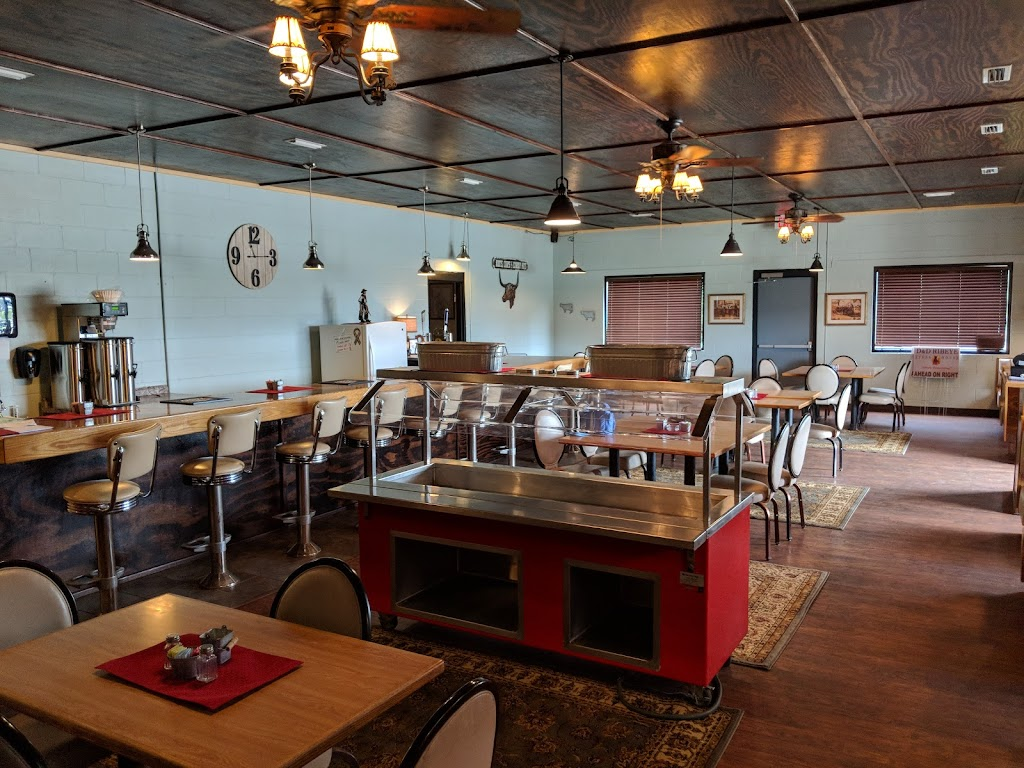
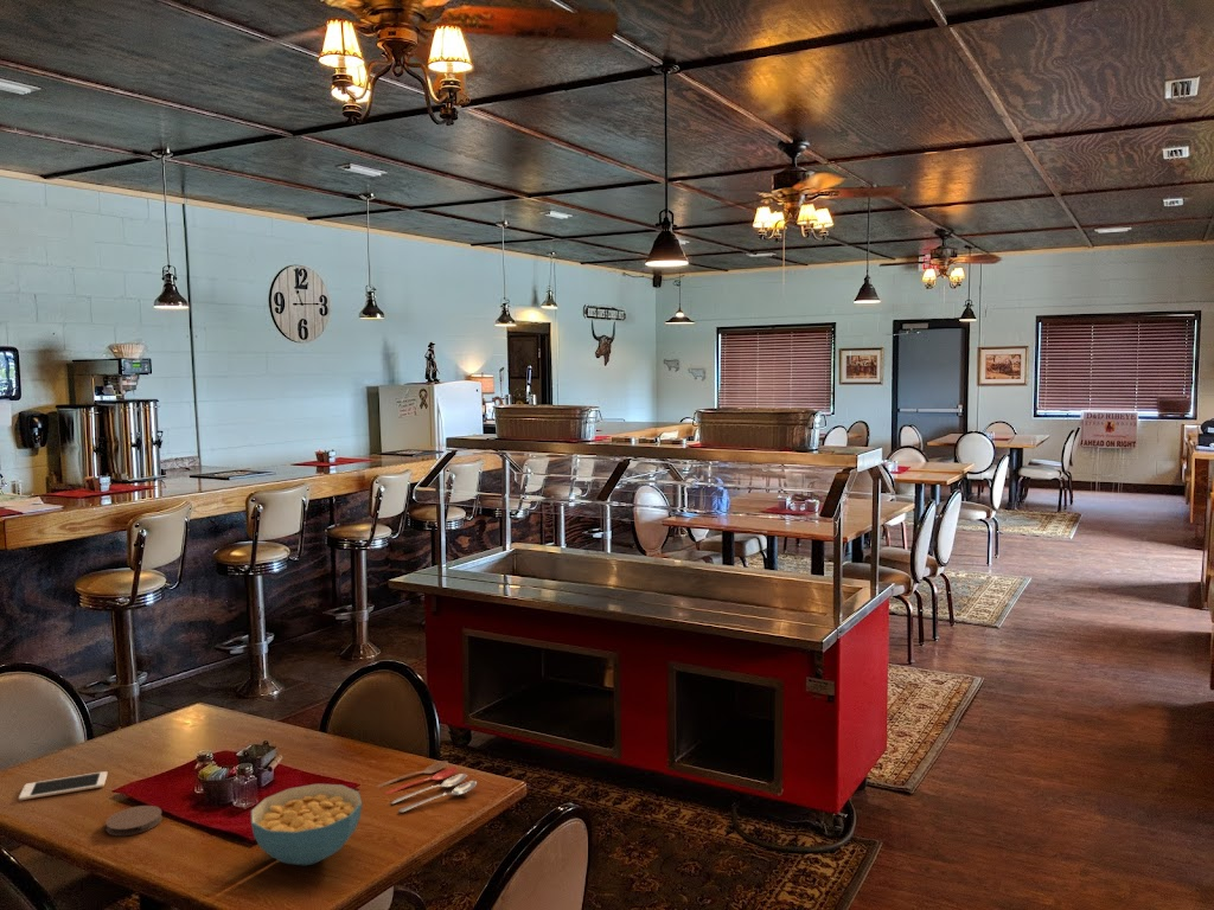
+ cell phone (64, 784)
+ cereal bowl (307, 832)
+ coaster (134, 820)
+ cooking utensil (424, 788)
